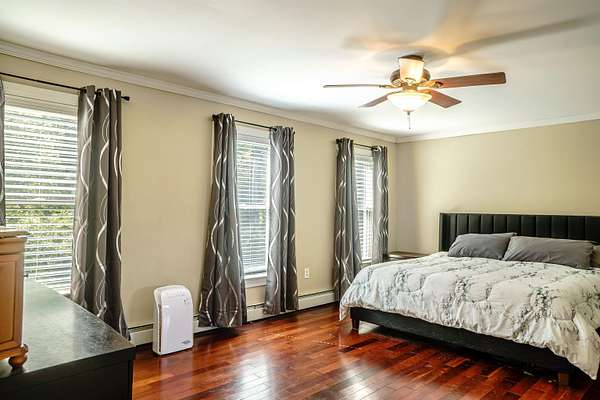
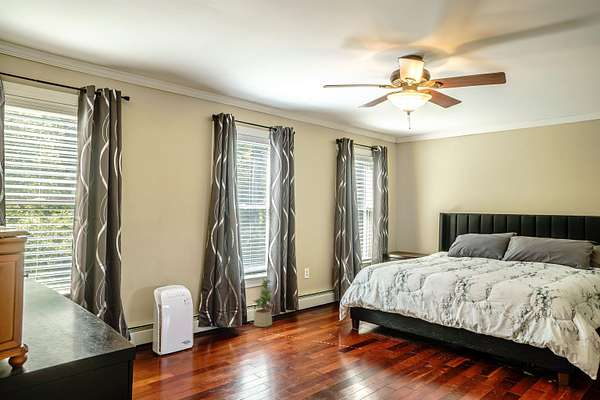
+ potted plant (262, 301)
